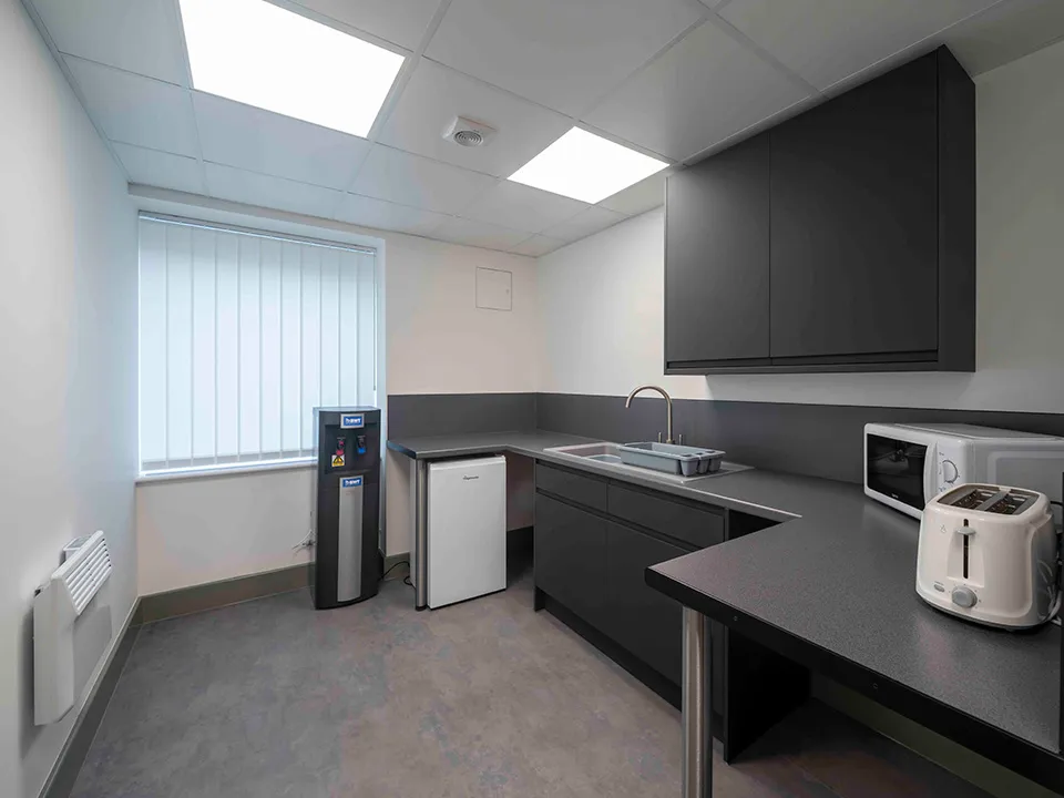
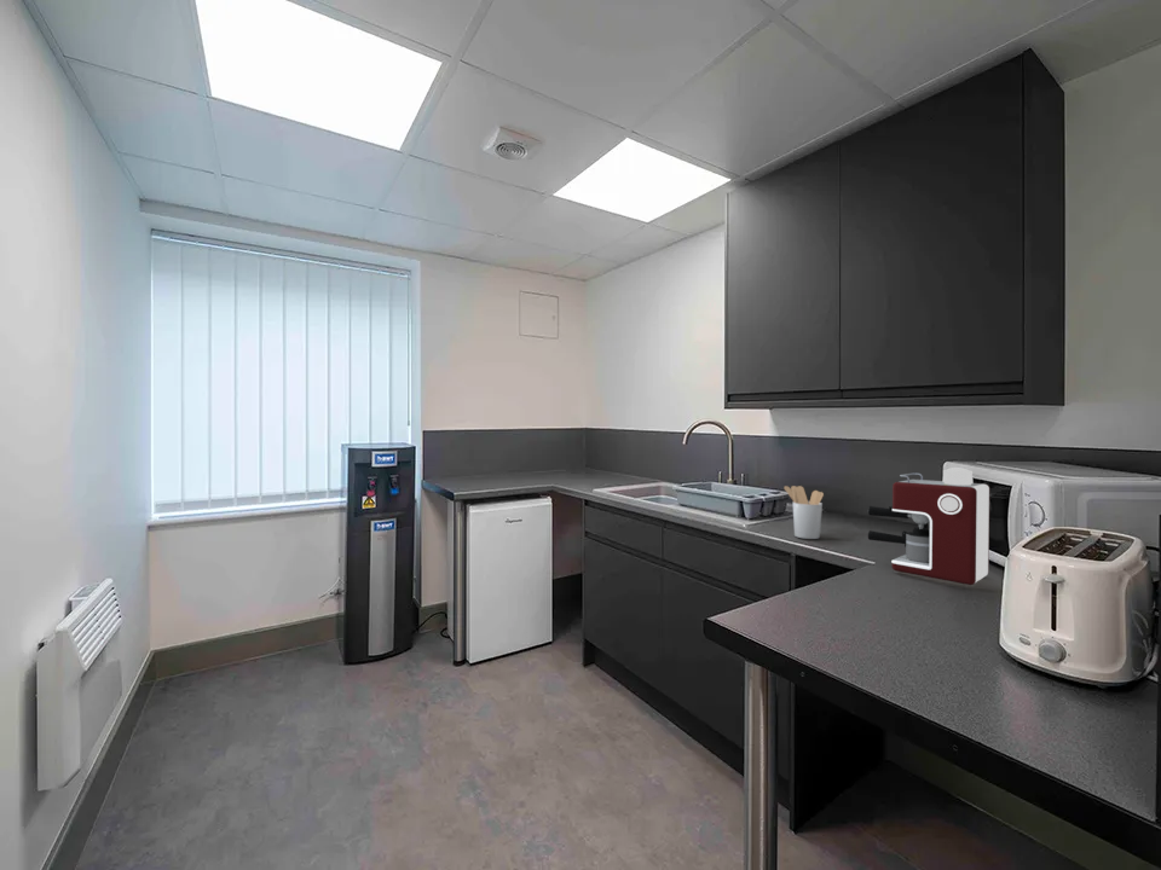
+ coffee maker (920, 518)
+ utensil holder (802, 510)
